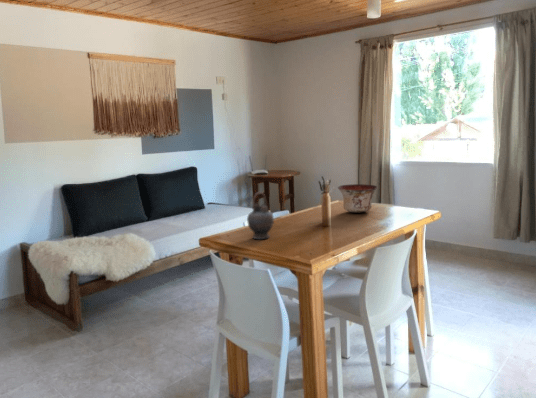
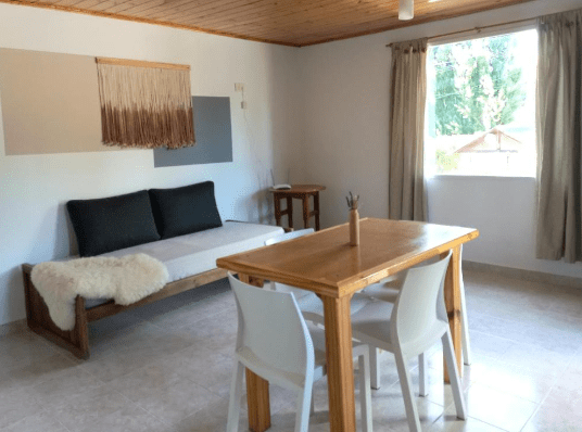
- bowl (357, 199)
- teapot (262, 214)
